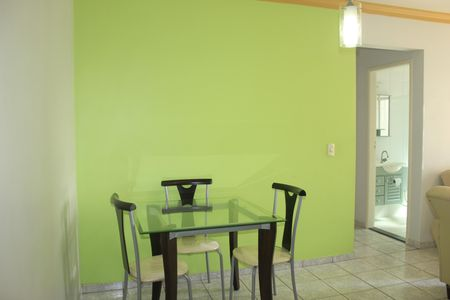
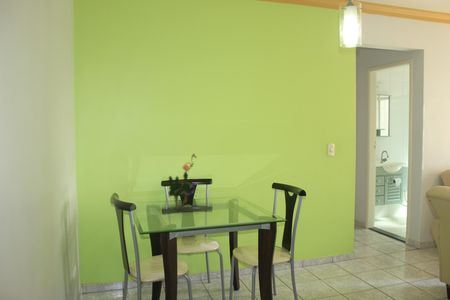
+ plant (182, 184)
